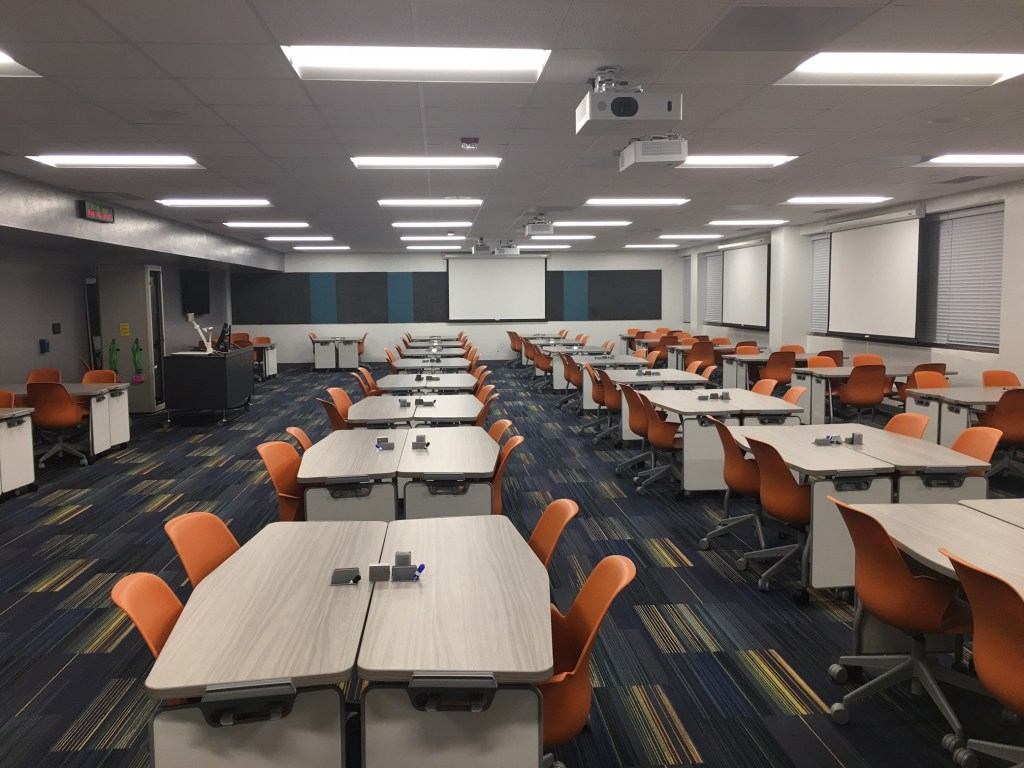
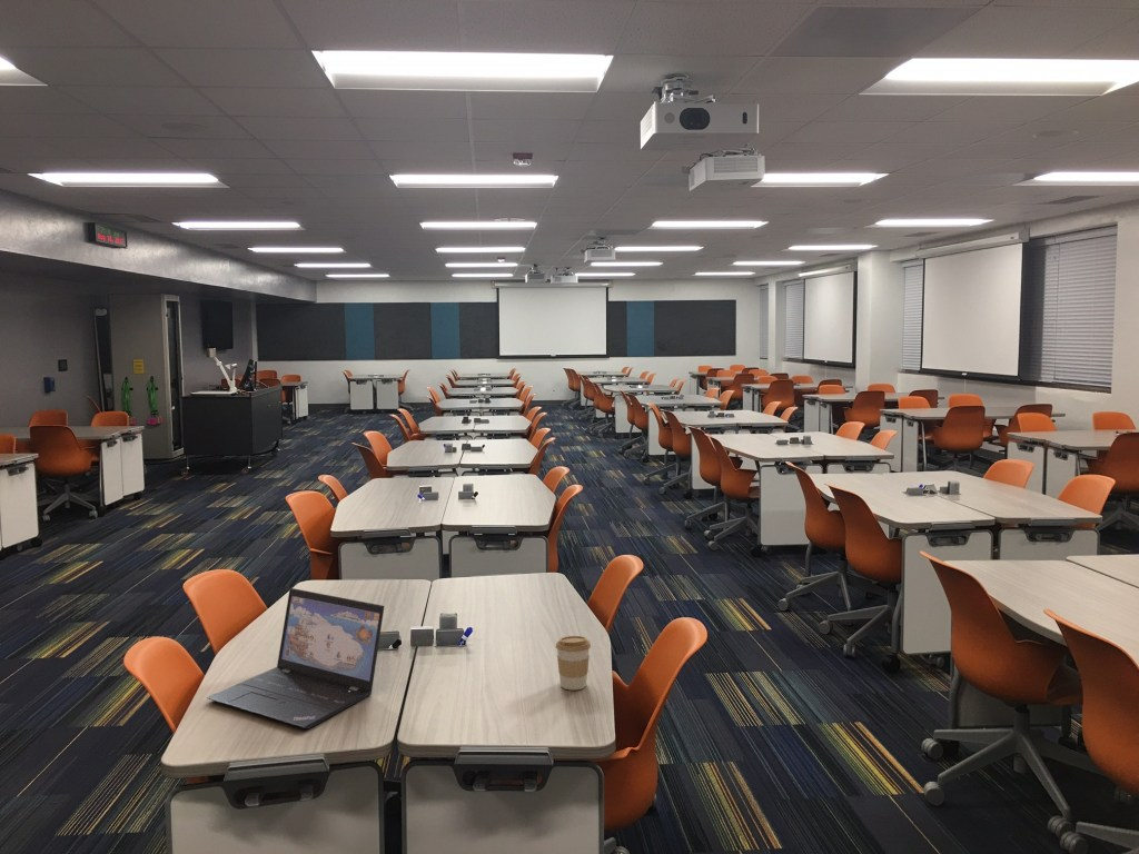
+ coffee cup (573, 661)
+ laptop (297, 653)
